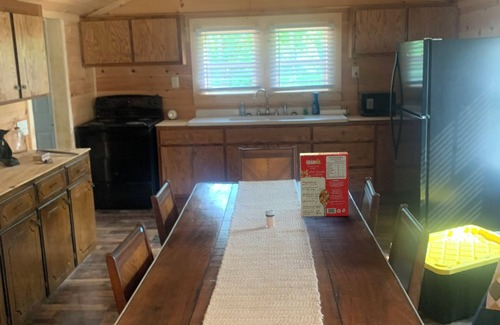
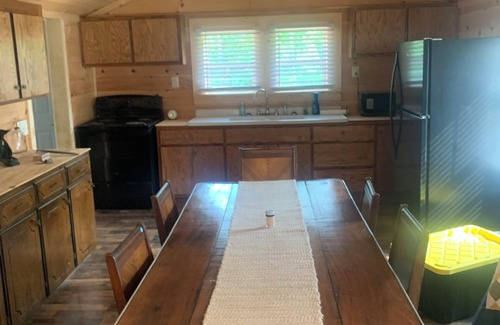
- cereal box (324, 184)
